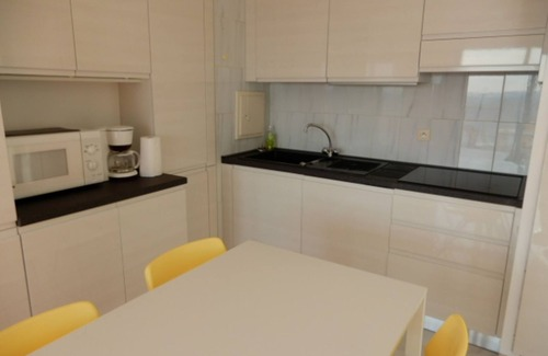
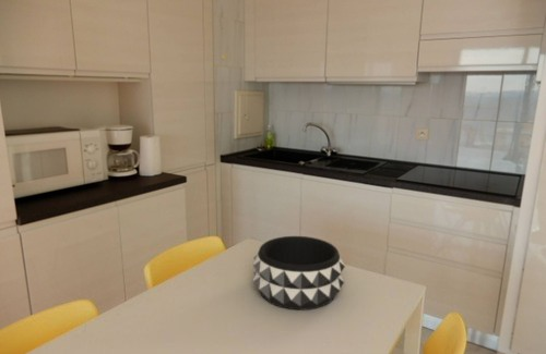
+ decorative bowl (298, 269)
